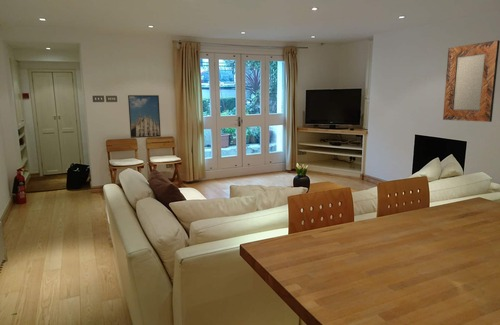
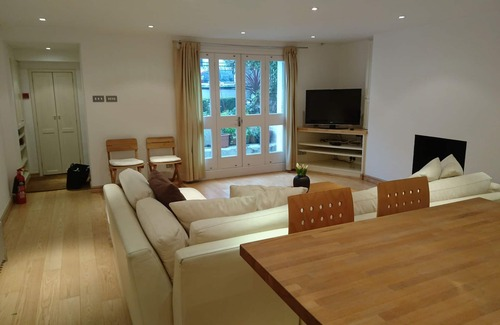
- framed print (144, 116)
- home mirror (469, 83)
